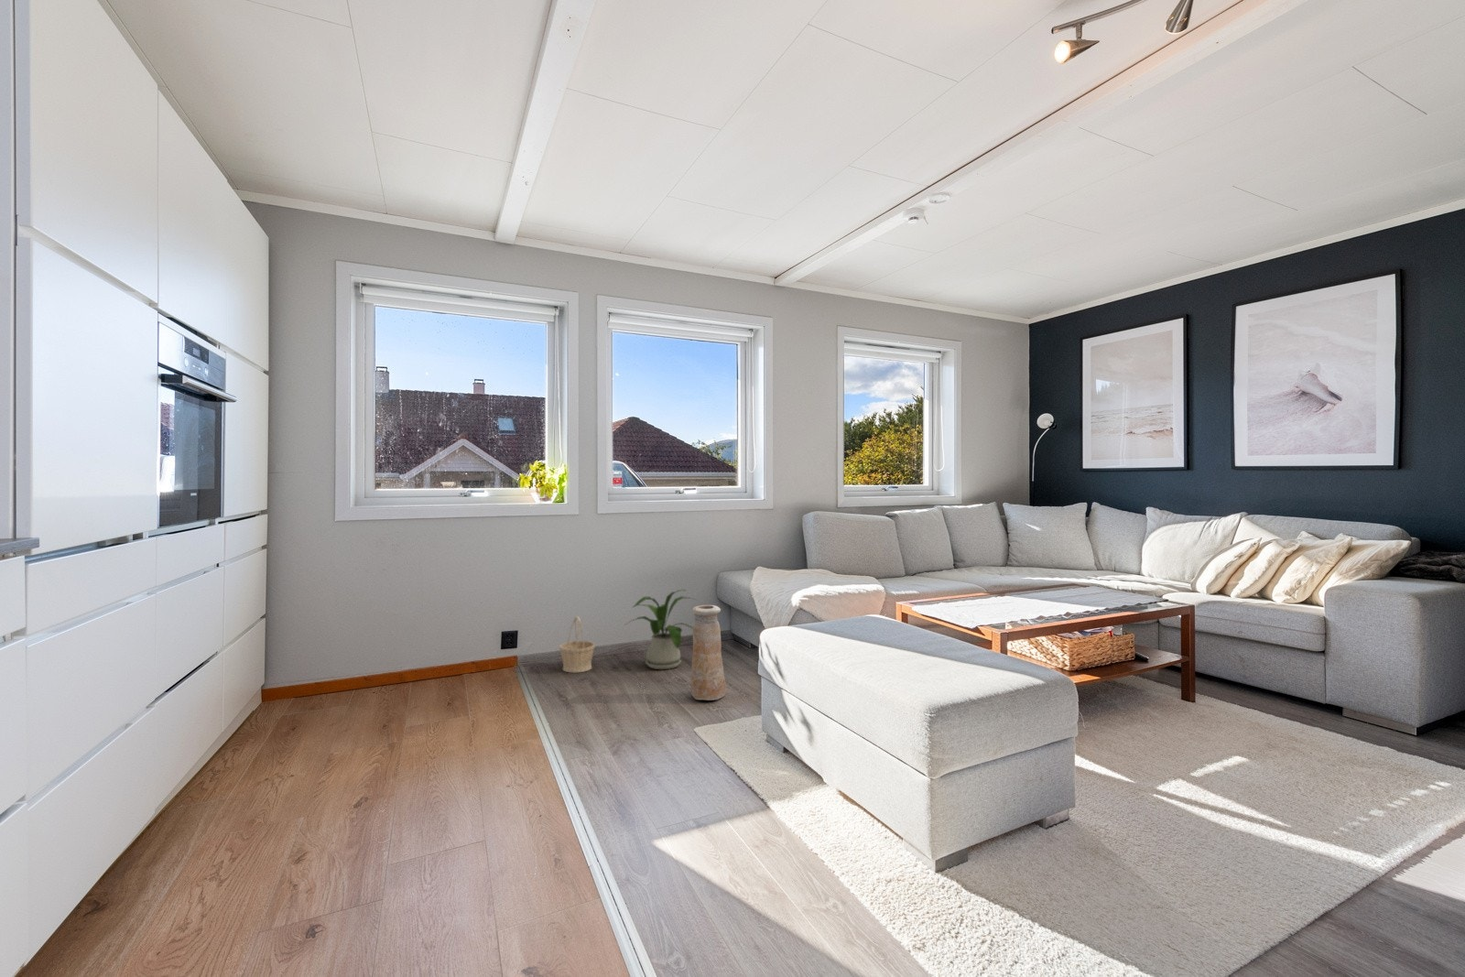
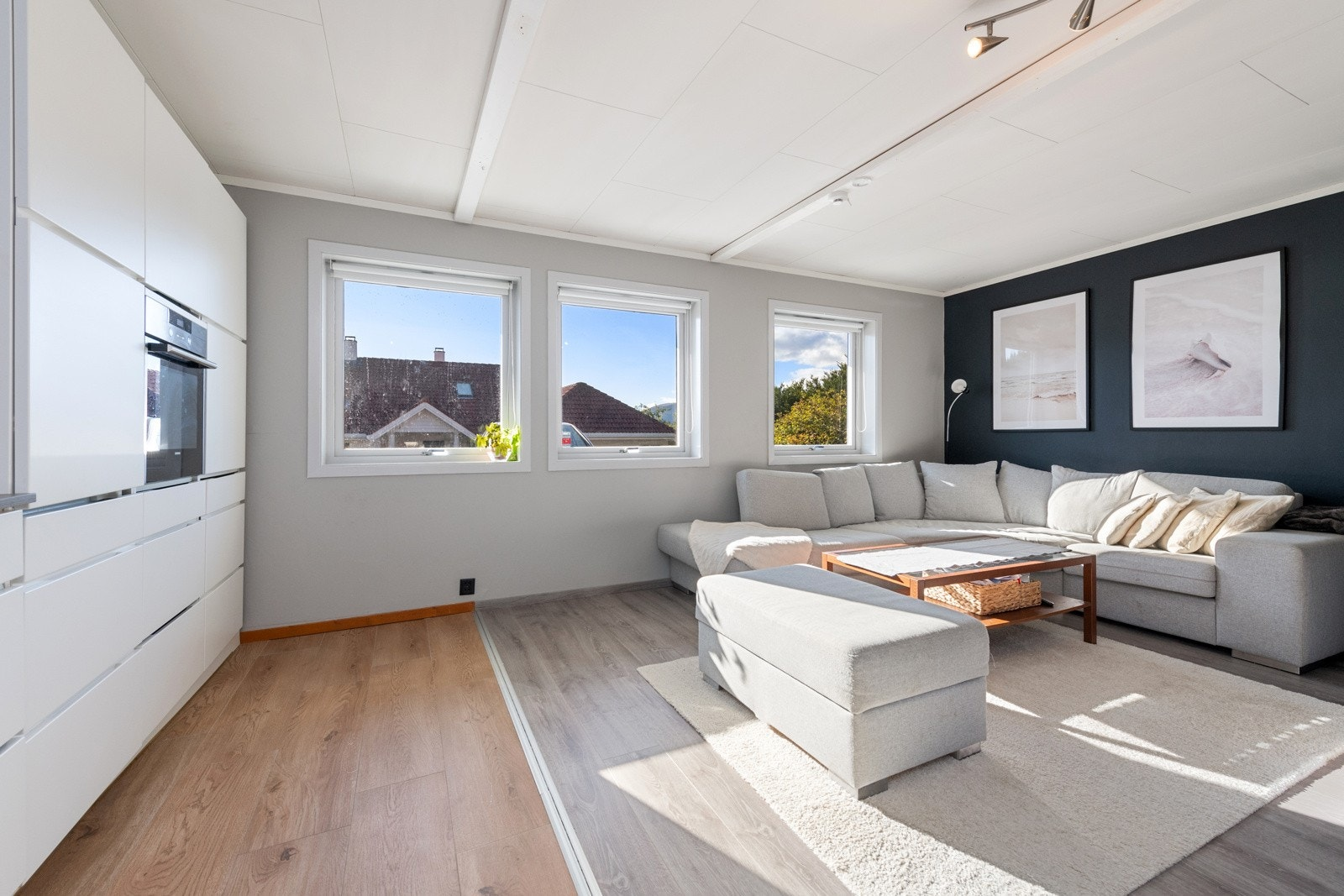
- basket (577, 642)
- vase (707, 651)
- house plant (663, 624)
